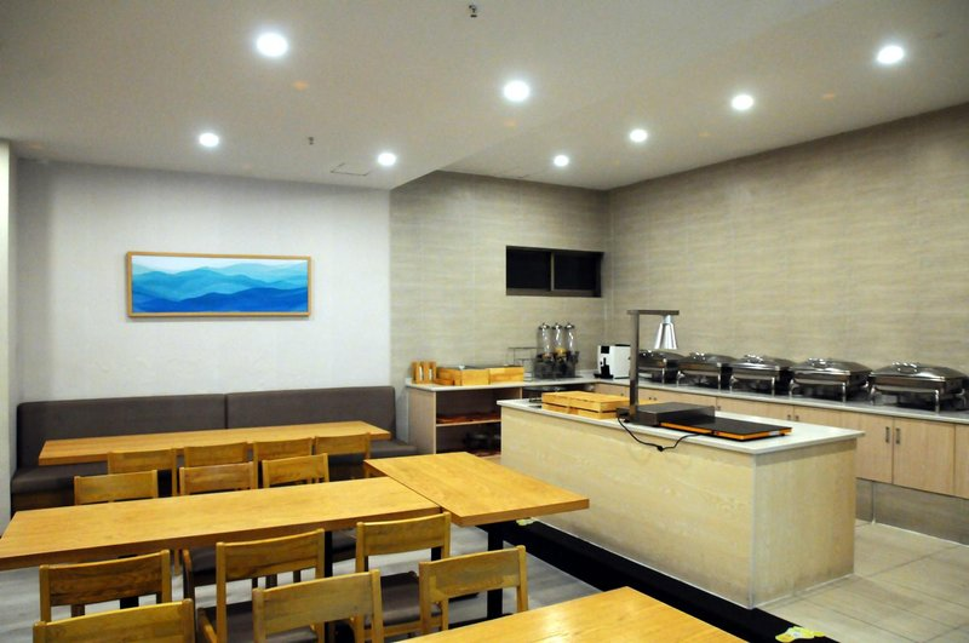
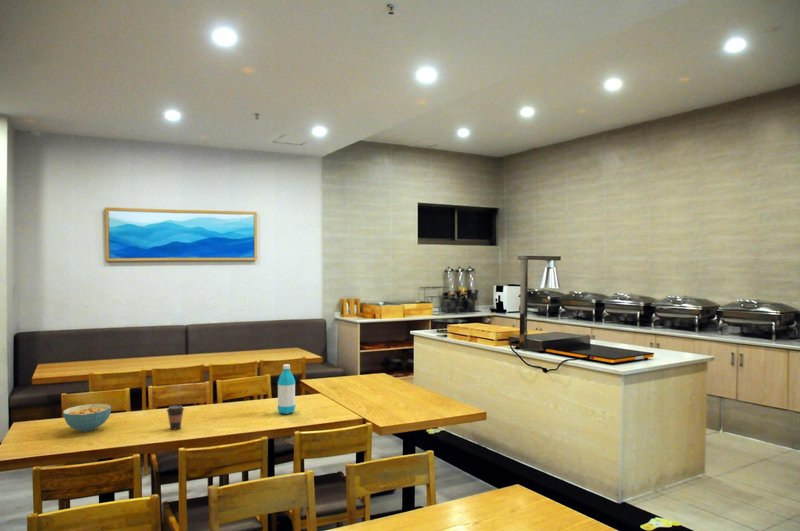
+ water bottle (286, 388)
+ coffee cup (175, 417)
+ cereal bowl (87, 419)
